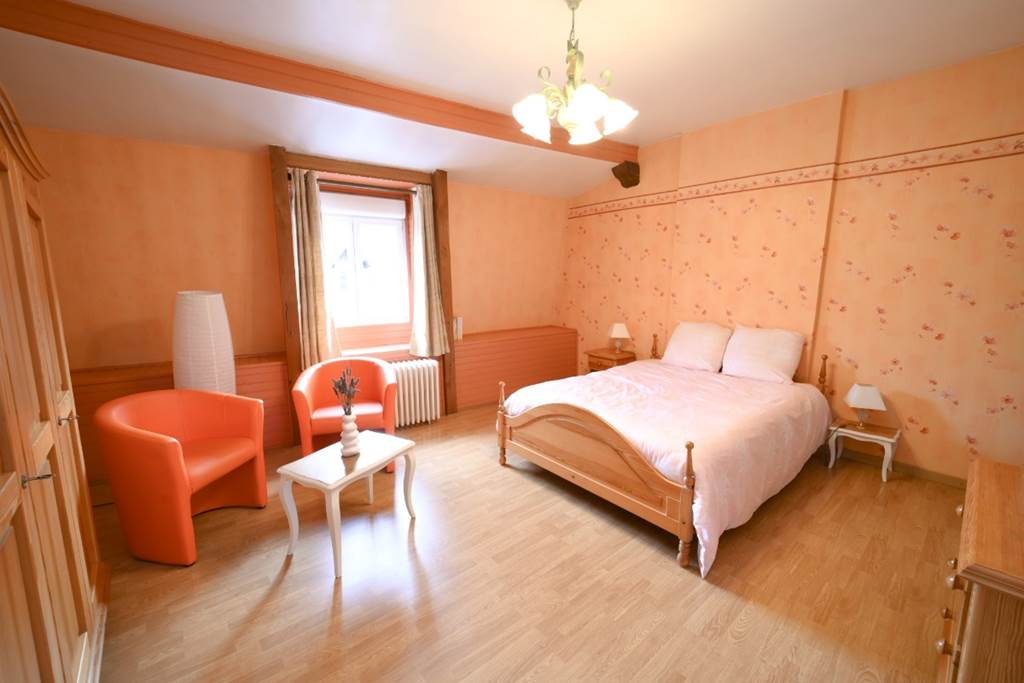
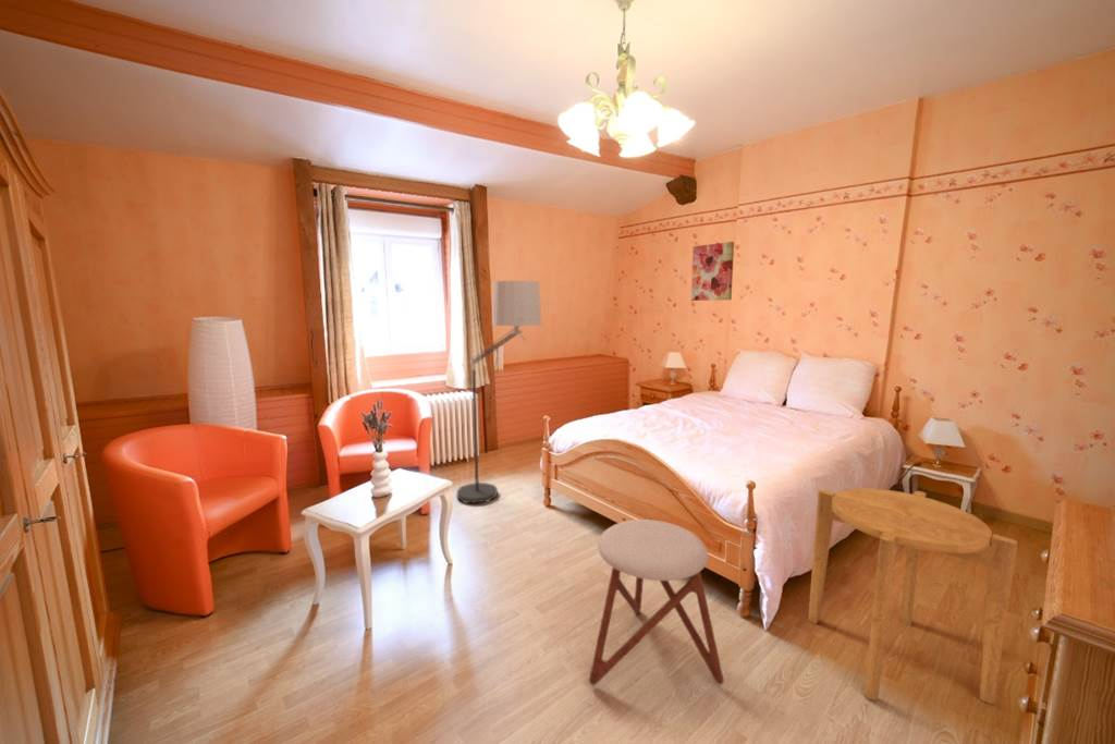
+ side table (904, 585)
+ stool (641, 594)
+ wall art (711, 272)
+ floor lamp (476, 402)
